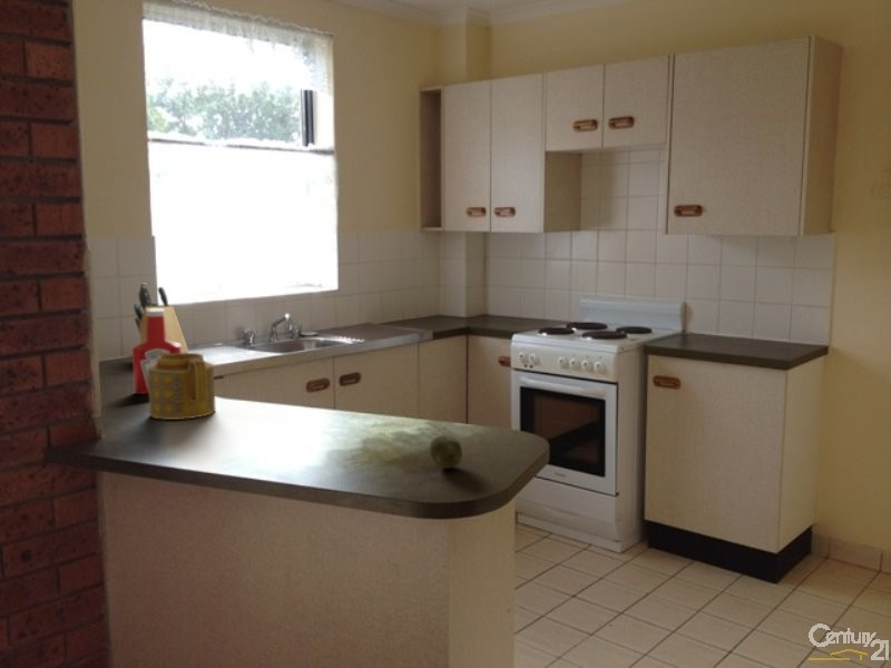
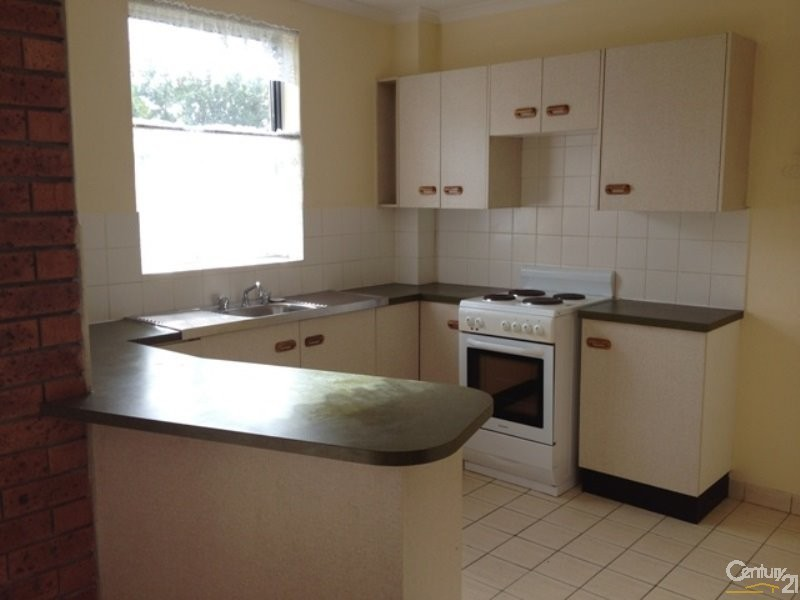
- fruit (446, 451)
- knife block (165, 323)
- teapot (180, 383)
- soap bottle (156, 351)
